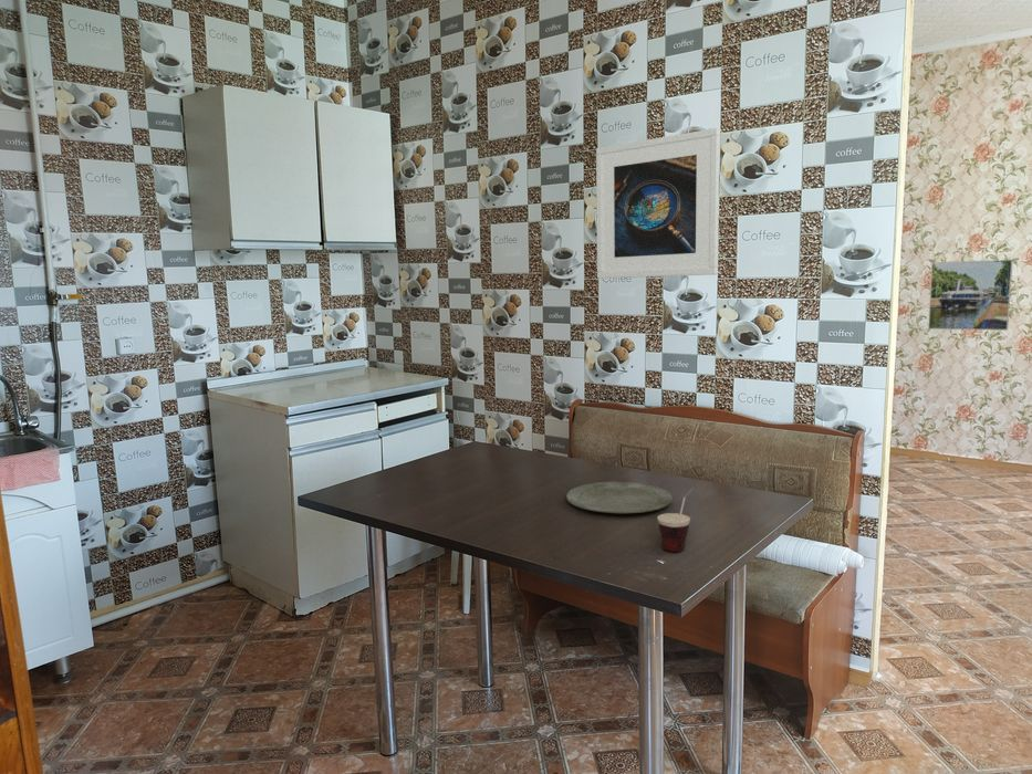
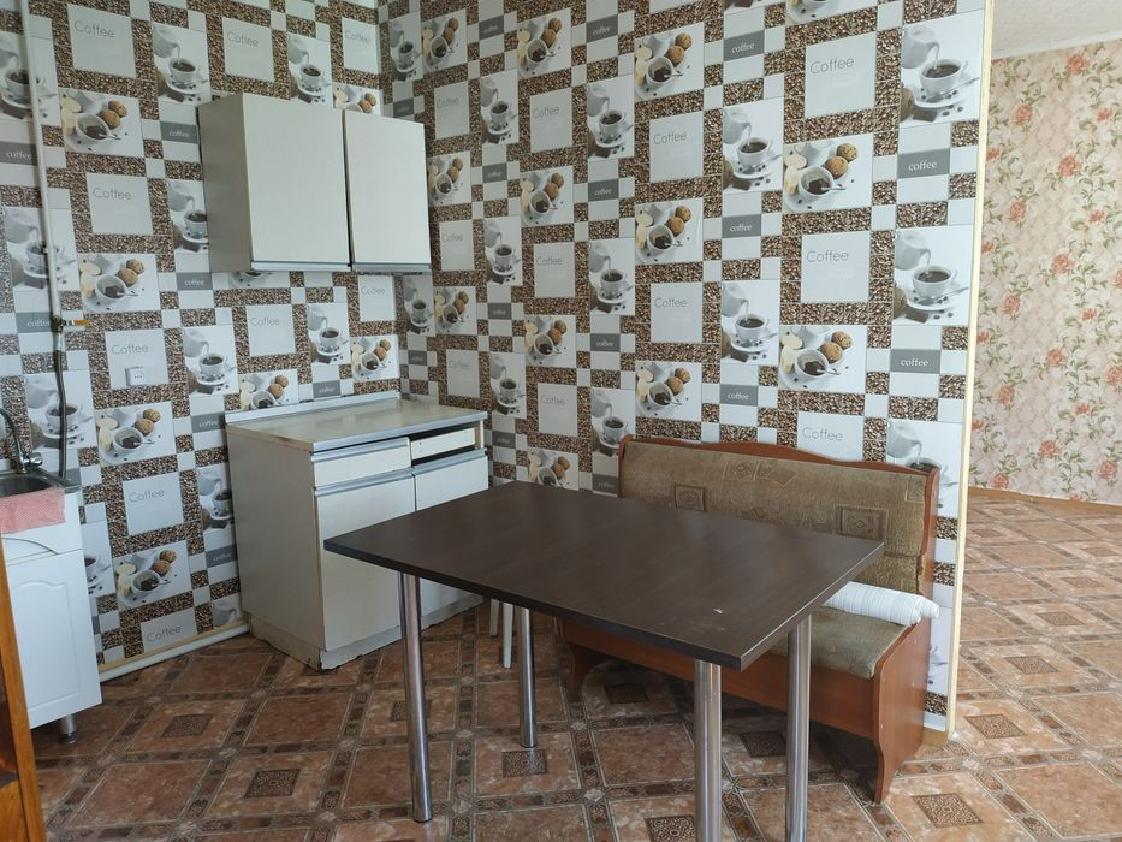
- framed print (969, 295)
- cup (679, 519)
- plate (618, 498)
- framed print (654, 208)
